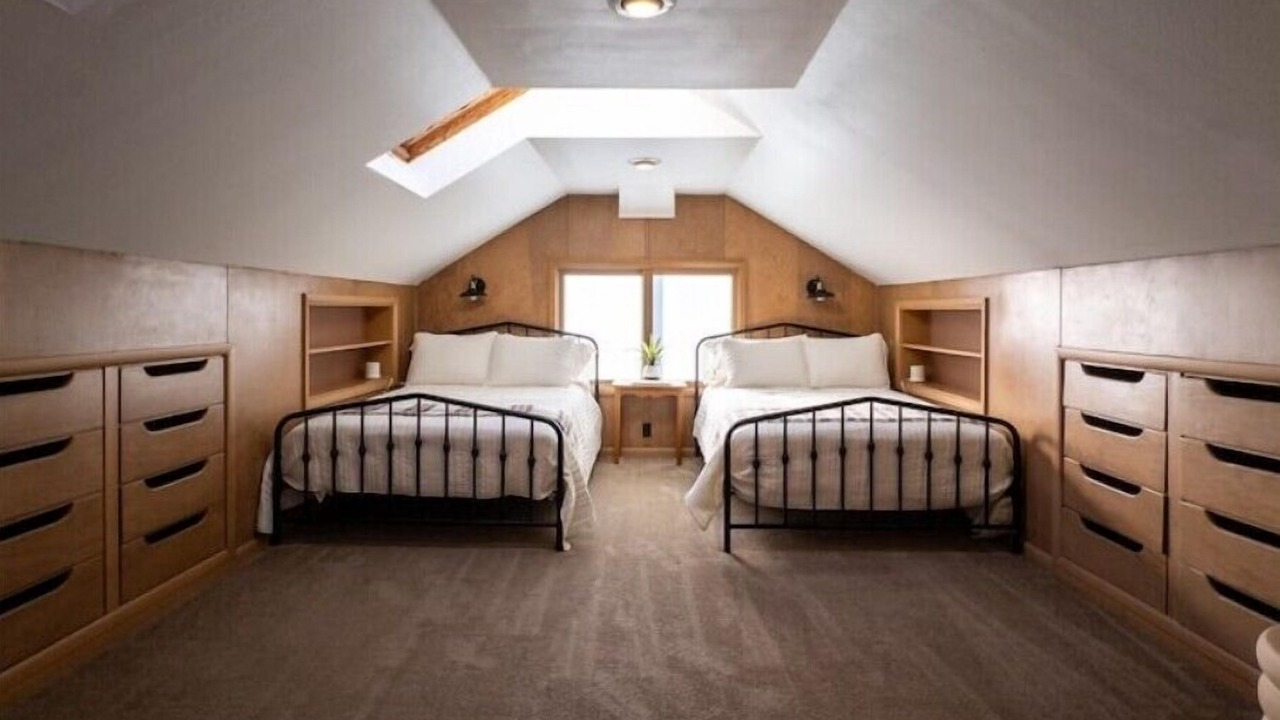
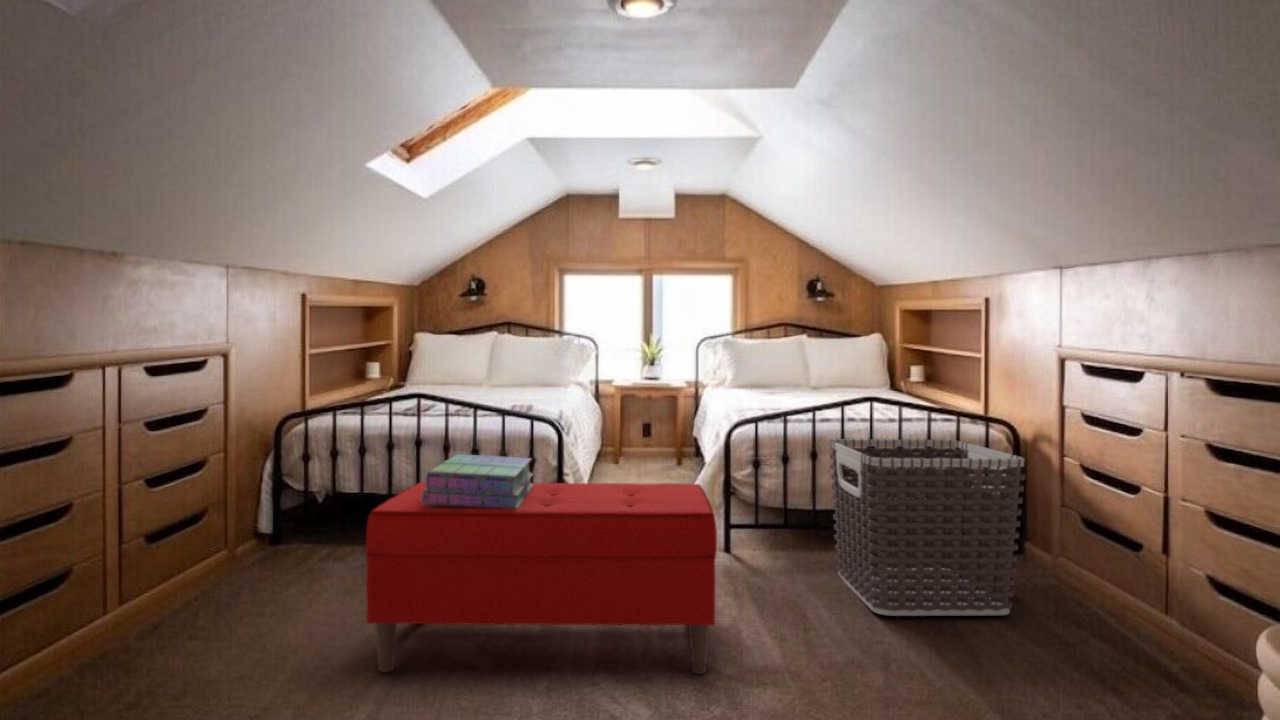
+ stack of books (481, 480)
+ bench (550, 569)
+ clothes hamper (918, 520)
